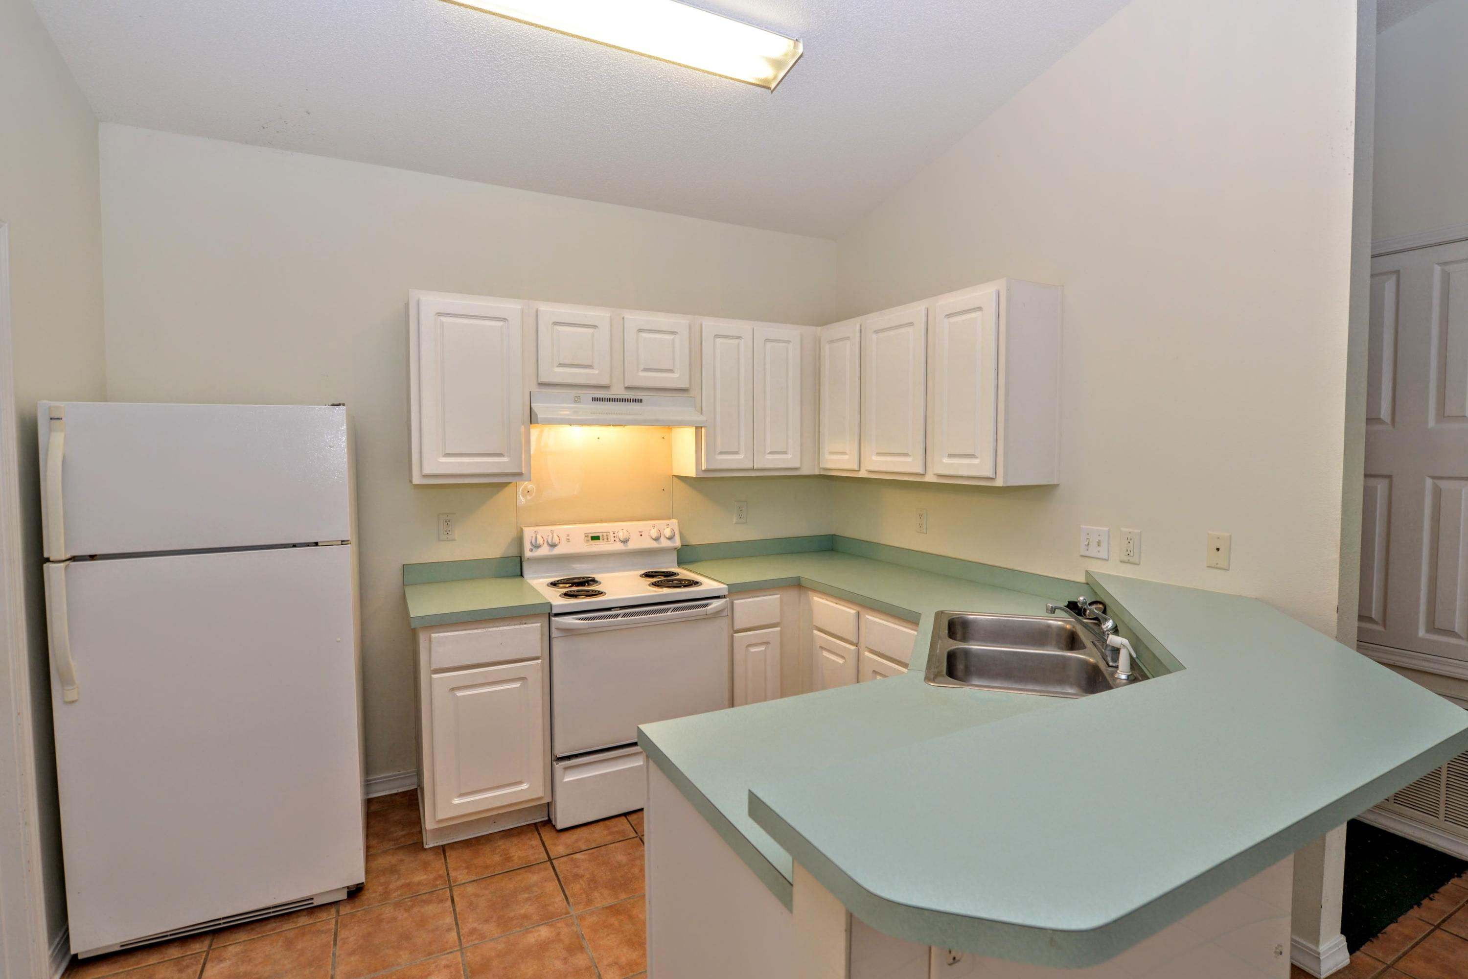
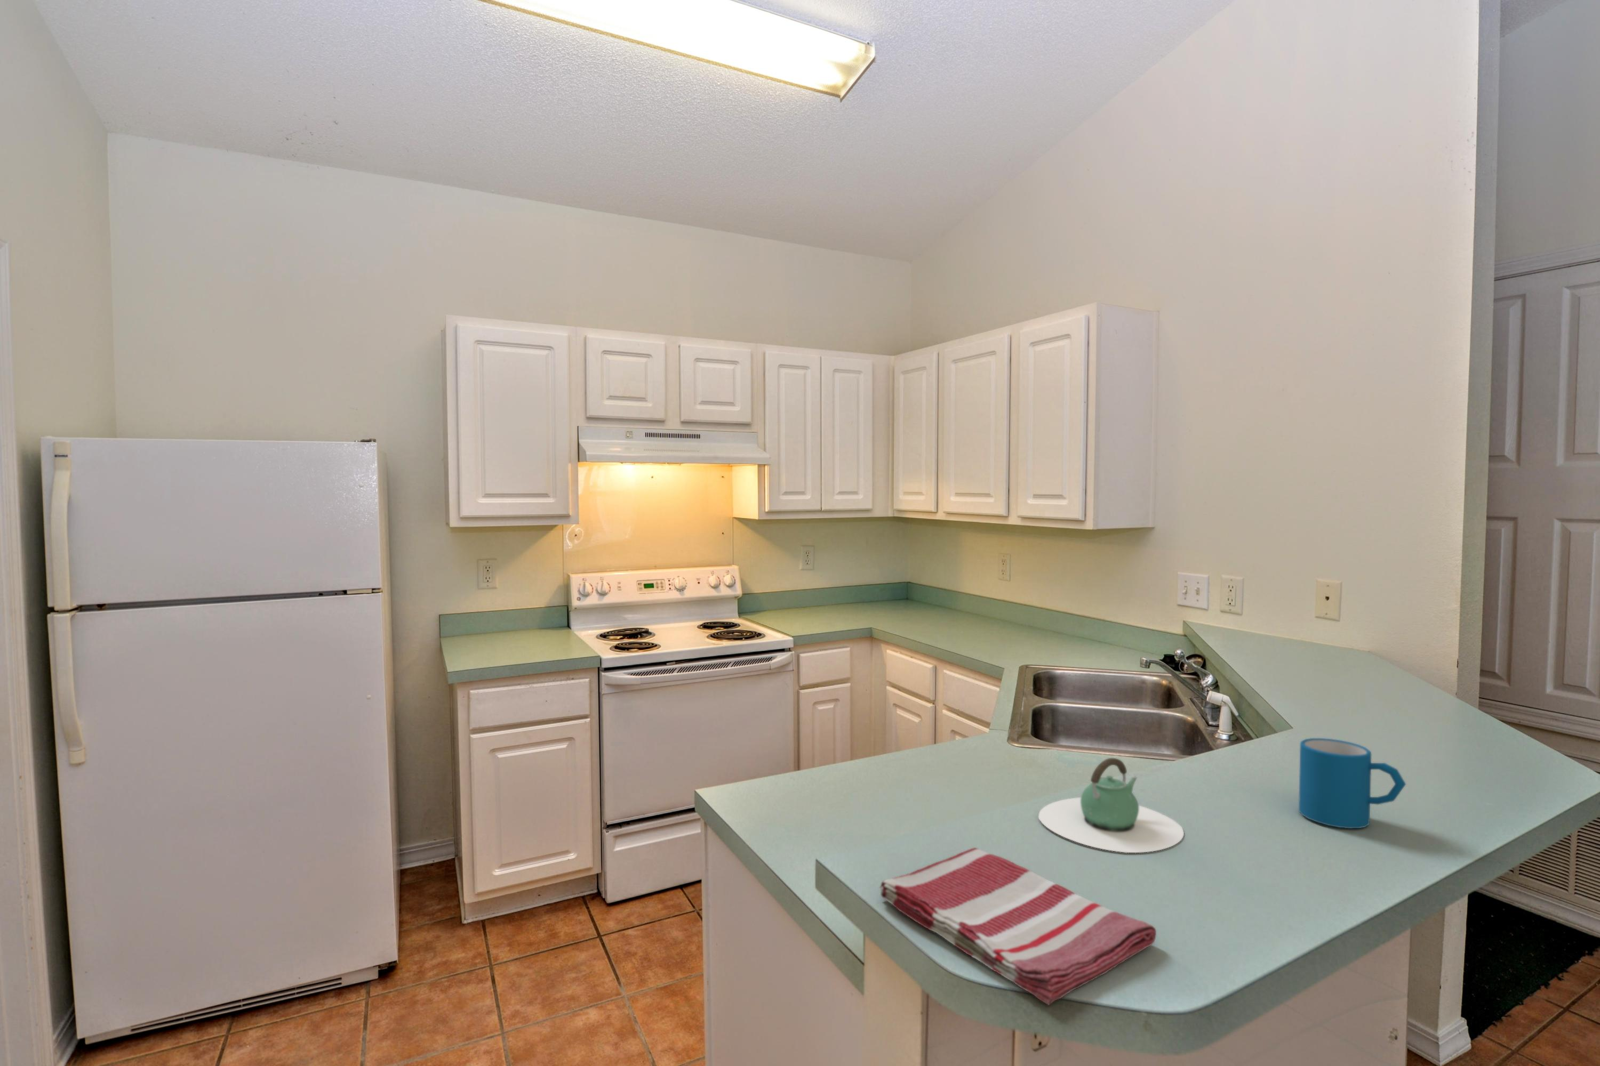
+ mug (1351, 785)
+ teapot (1110, 790)
+ dish towel (1008, 908)
